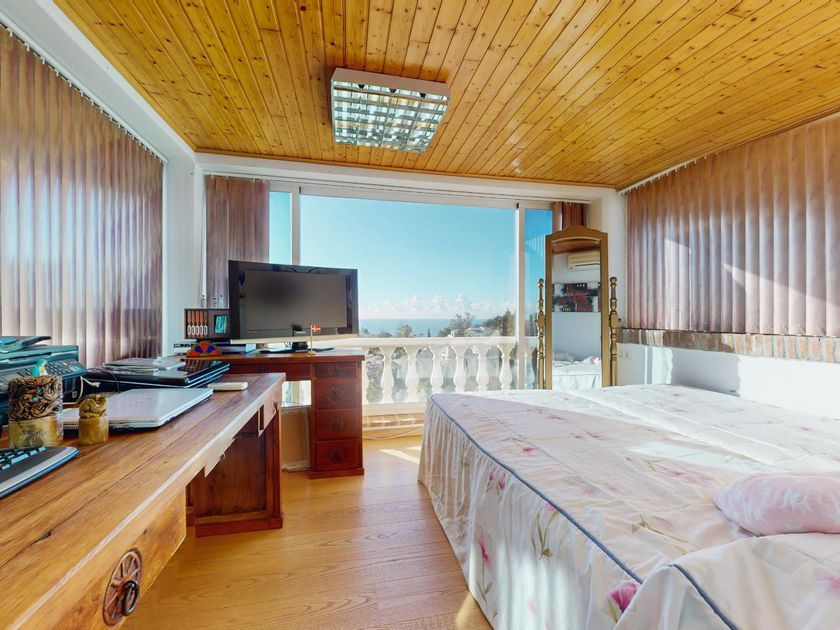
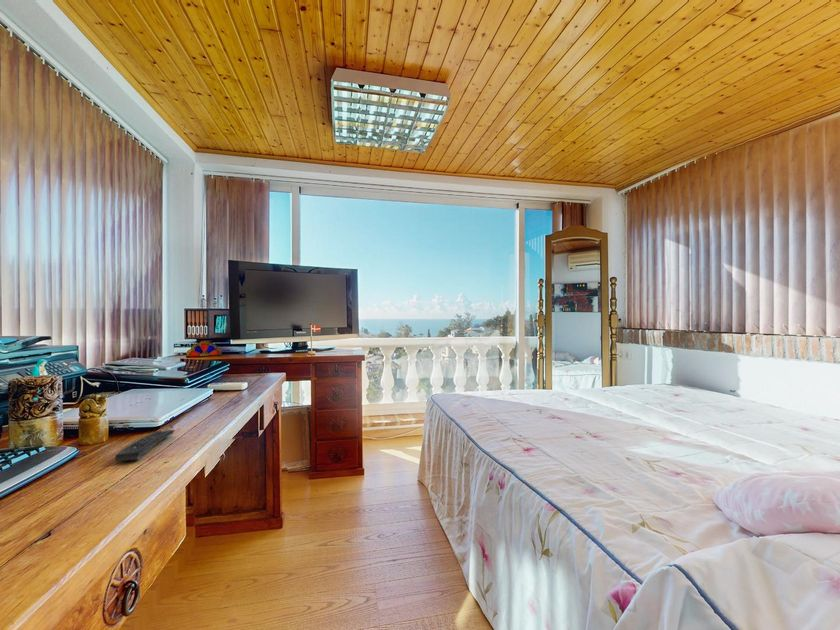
+ remote control (149, 441)
